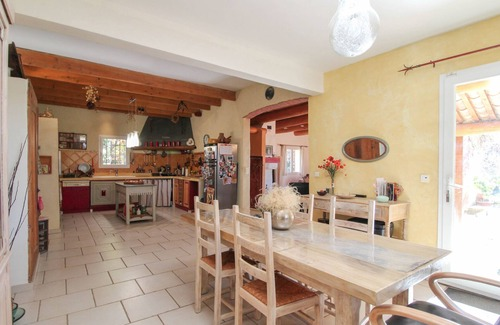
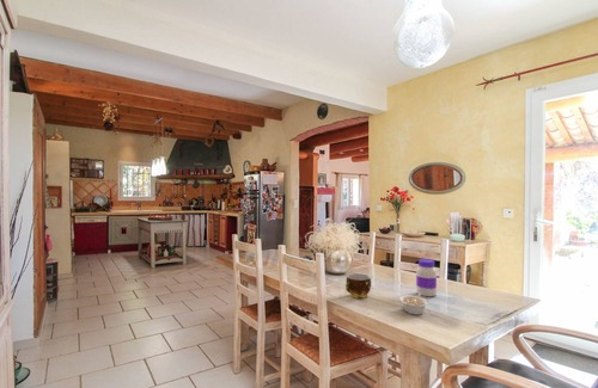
+ jar (426, 277)
+ legume (413, 303)
+ cup (358, 287)
